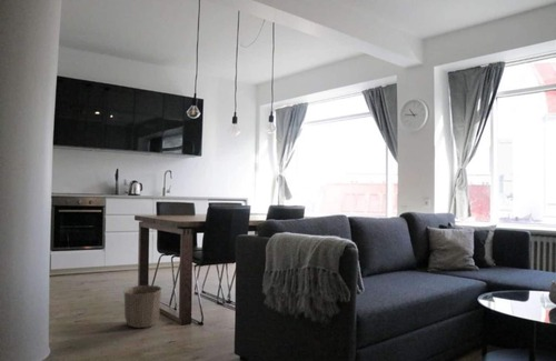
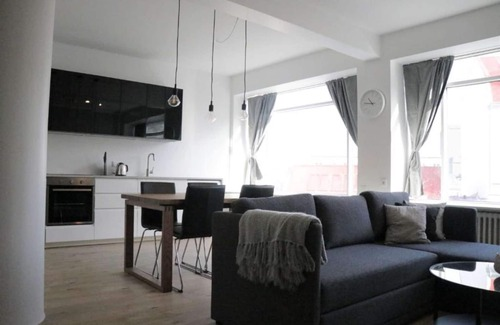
- waste basket (142, 307)
